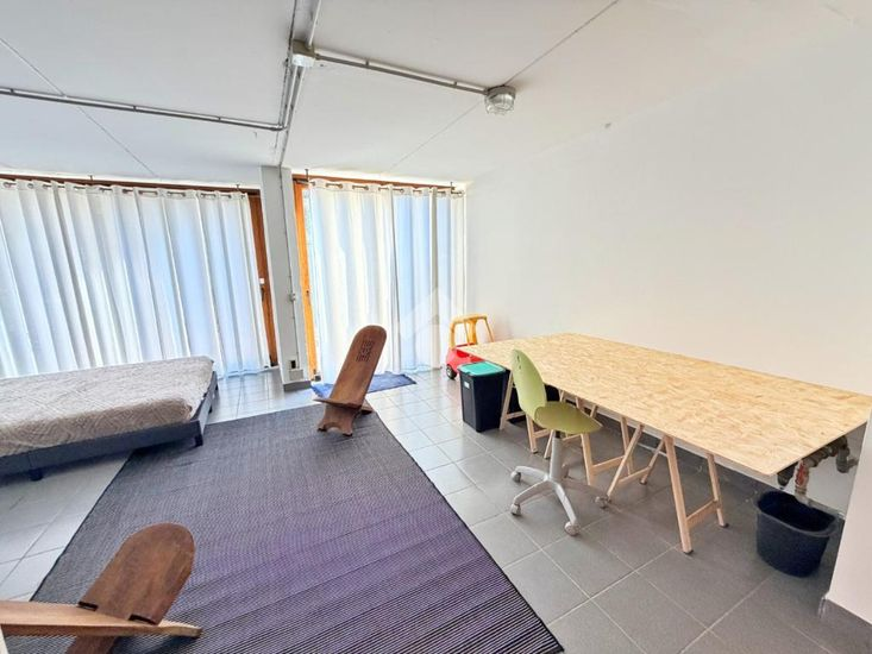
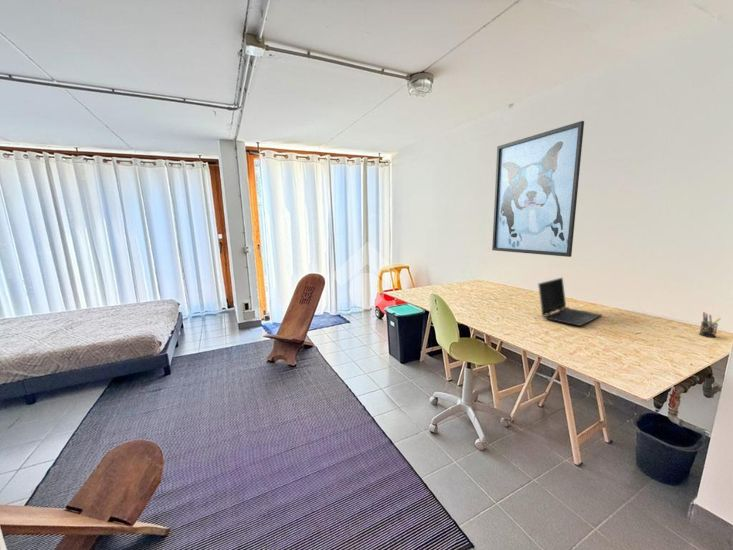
+ pen holder (707, 324)
+ laptop computer (565, 301)
+ wall art (530, 196)
